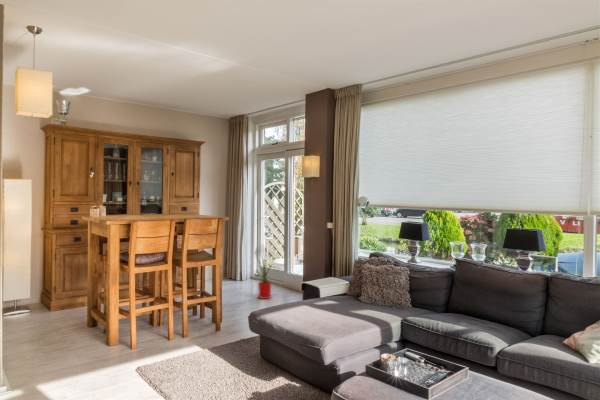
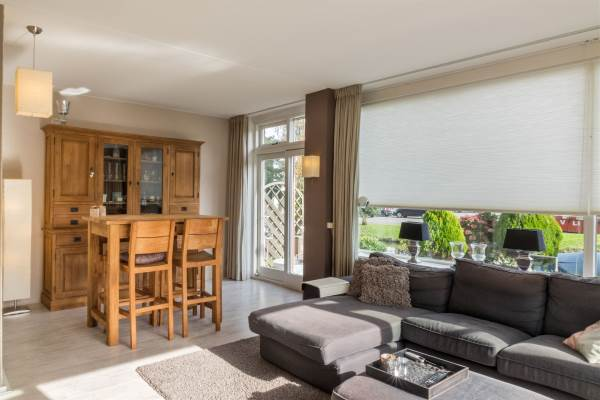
- house plant (265, 273)
